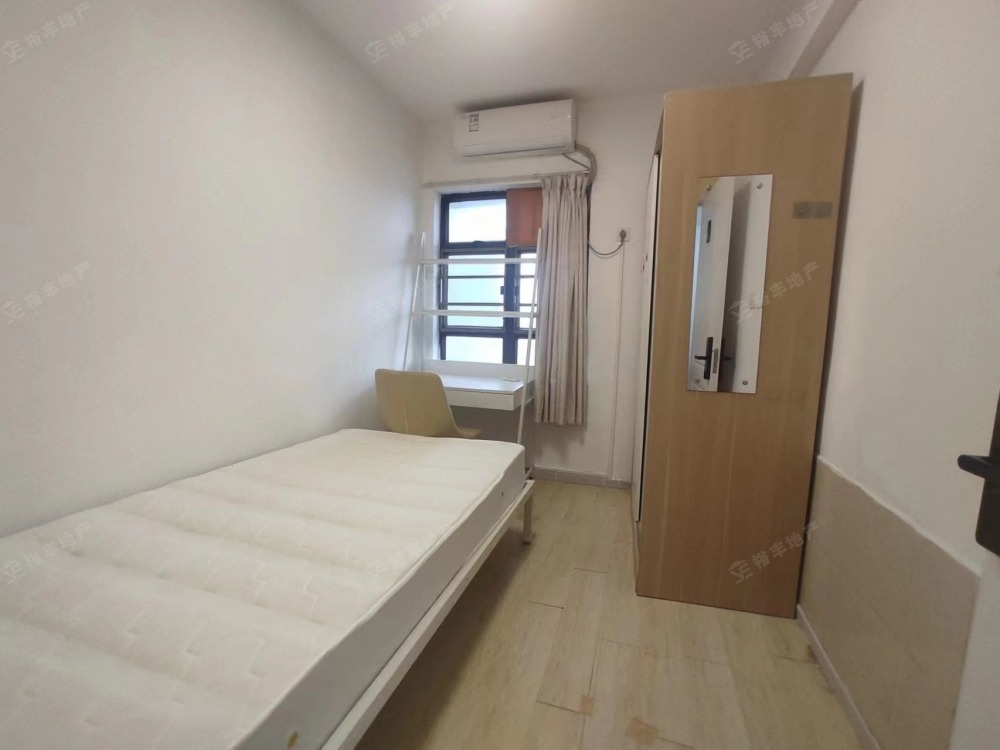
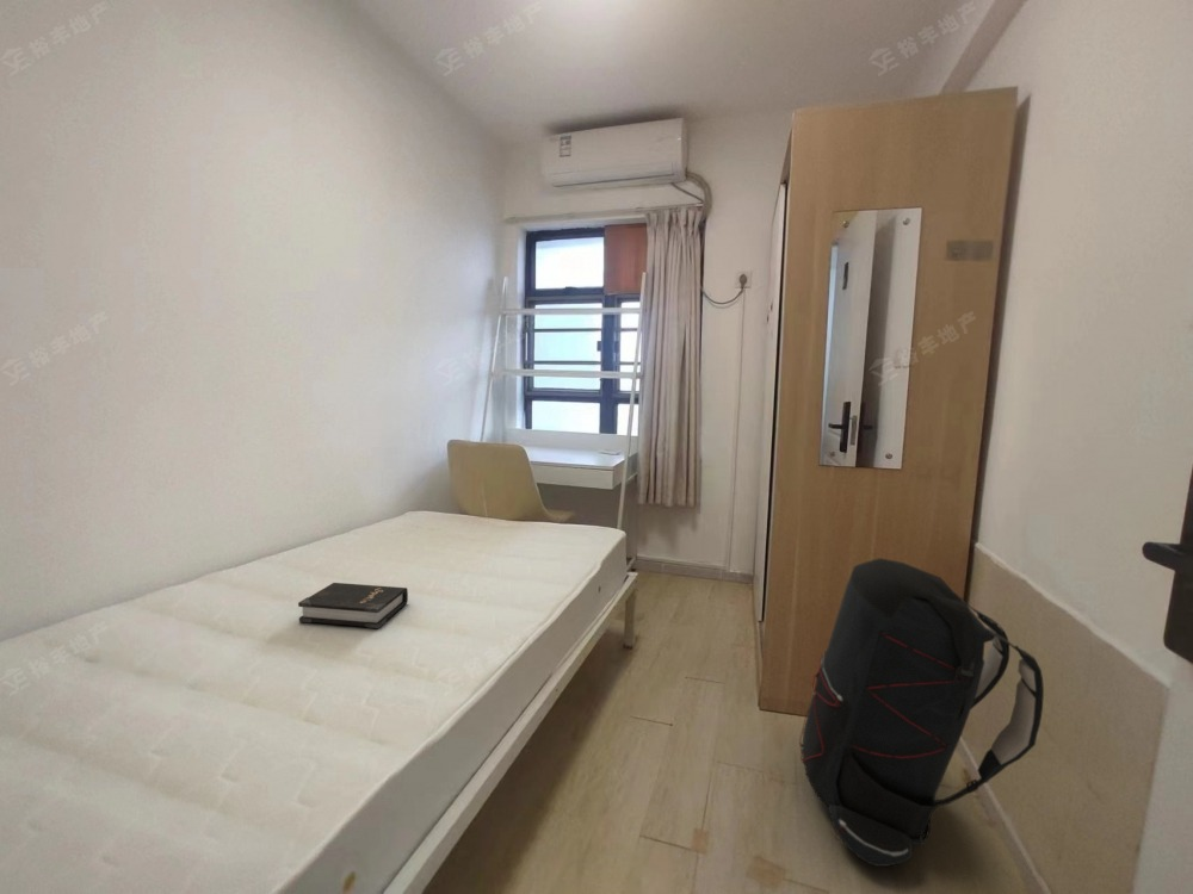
+ backpack (907, 694)
+ hardback book (356, 602)
